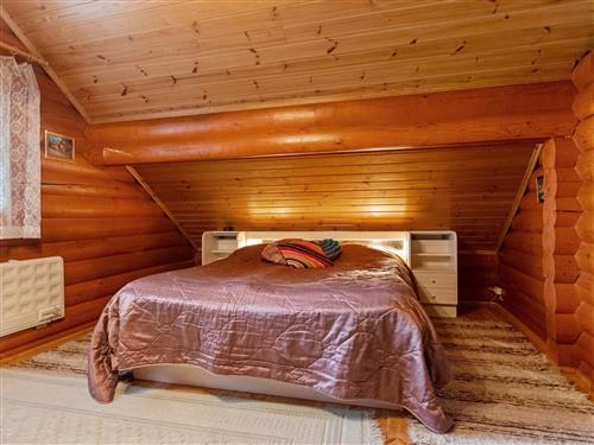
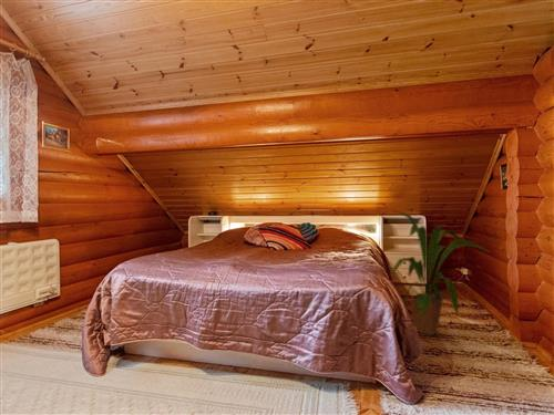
+ house plant (437, 273)
